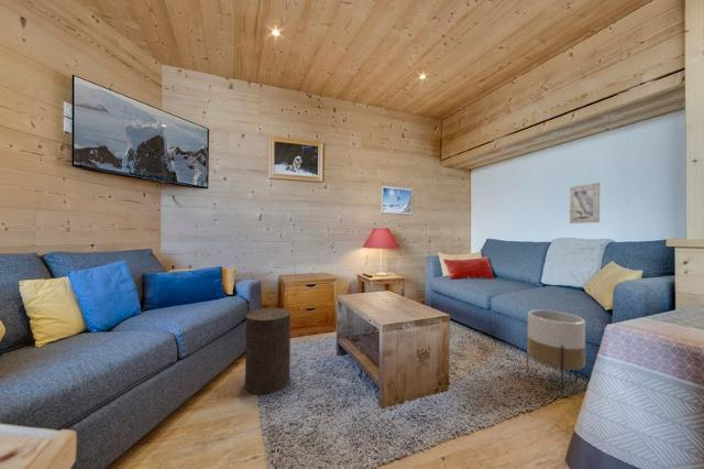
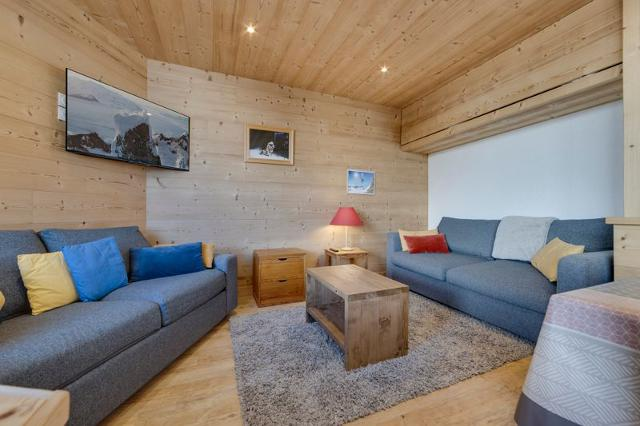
- stool (267, 347)
- planter (554, 348)
- wall art (584, 204)
